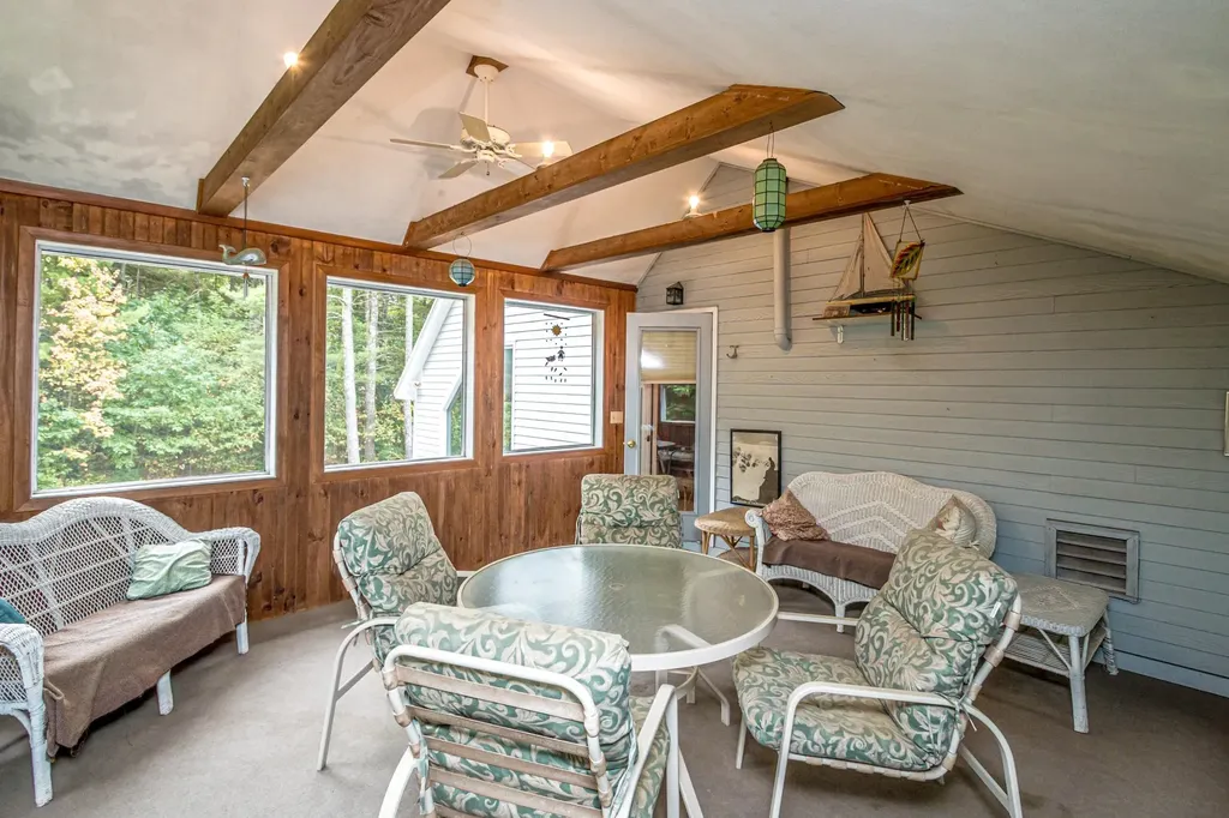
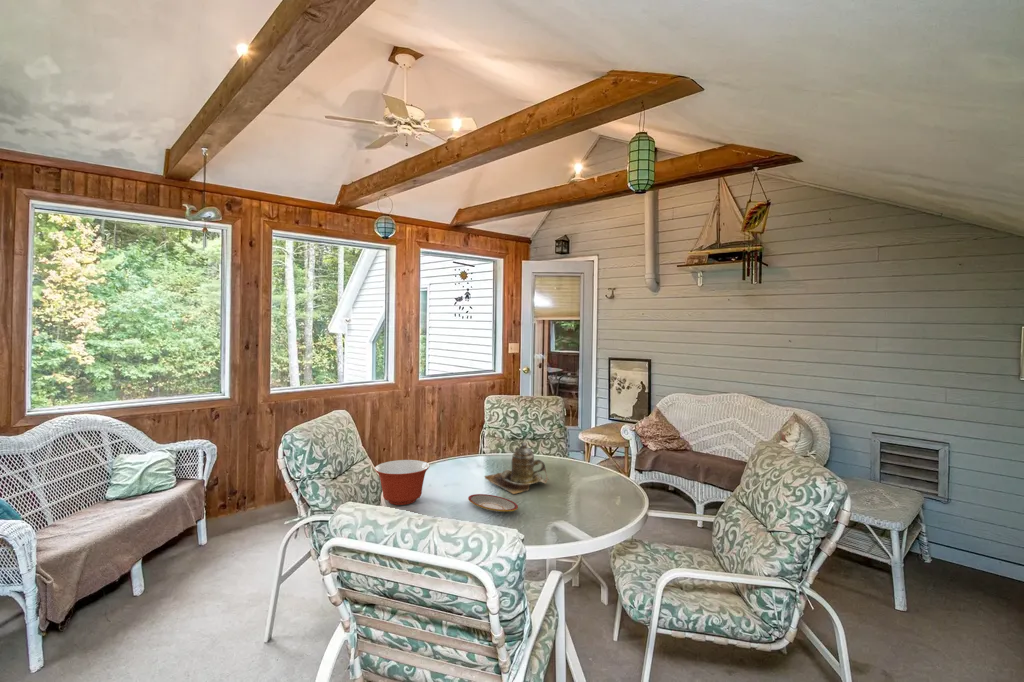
+ teapot (517, 462)
+ mixing bowl (402, 483)
+ plate (492, 504)
